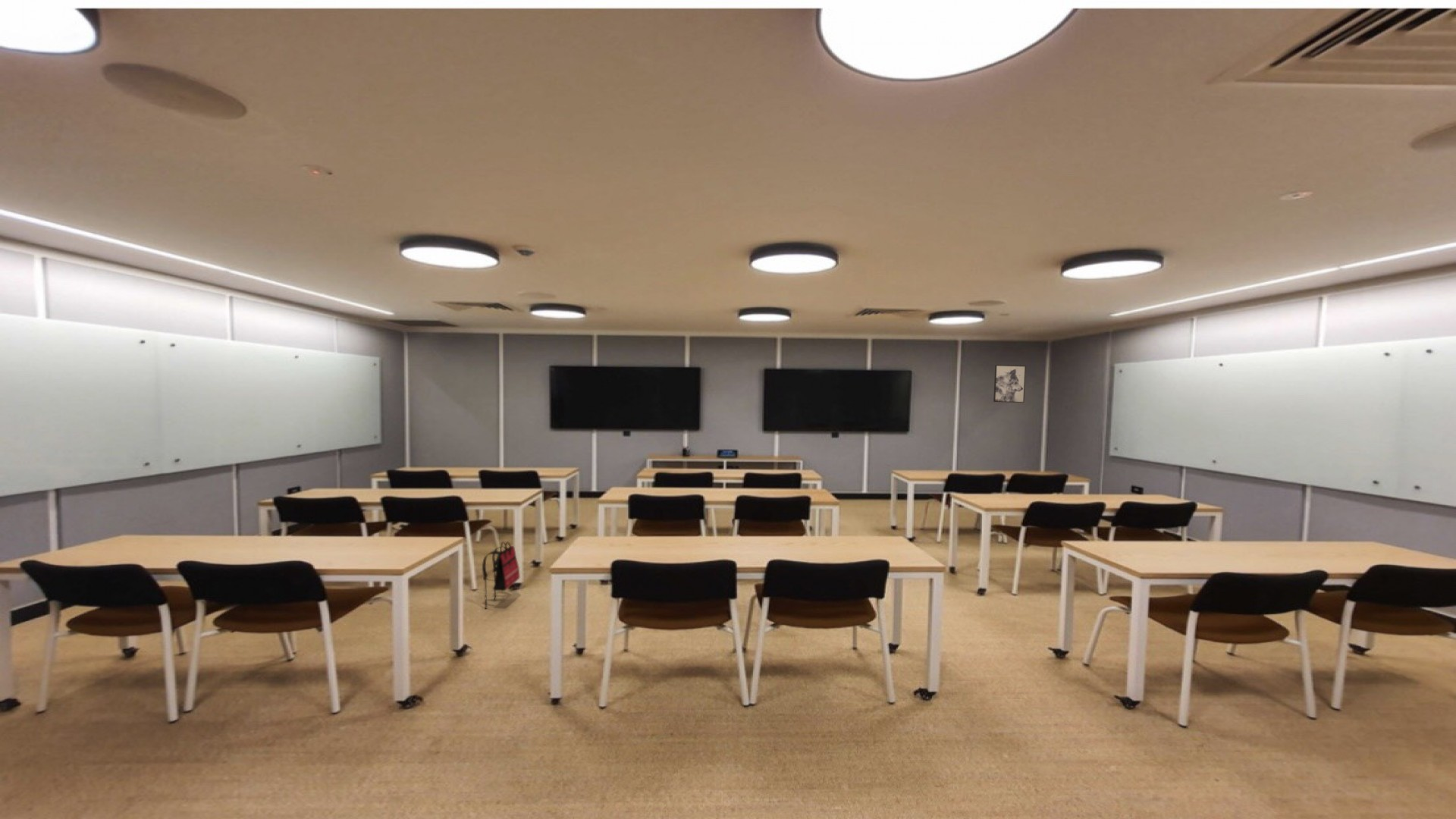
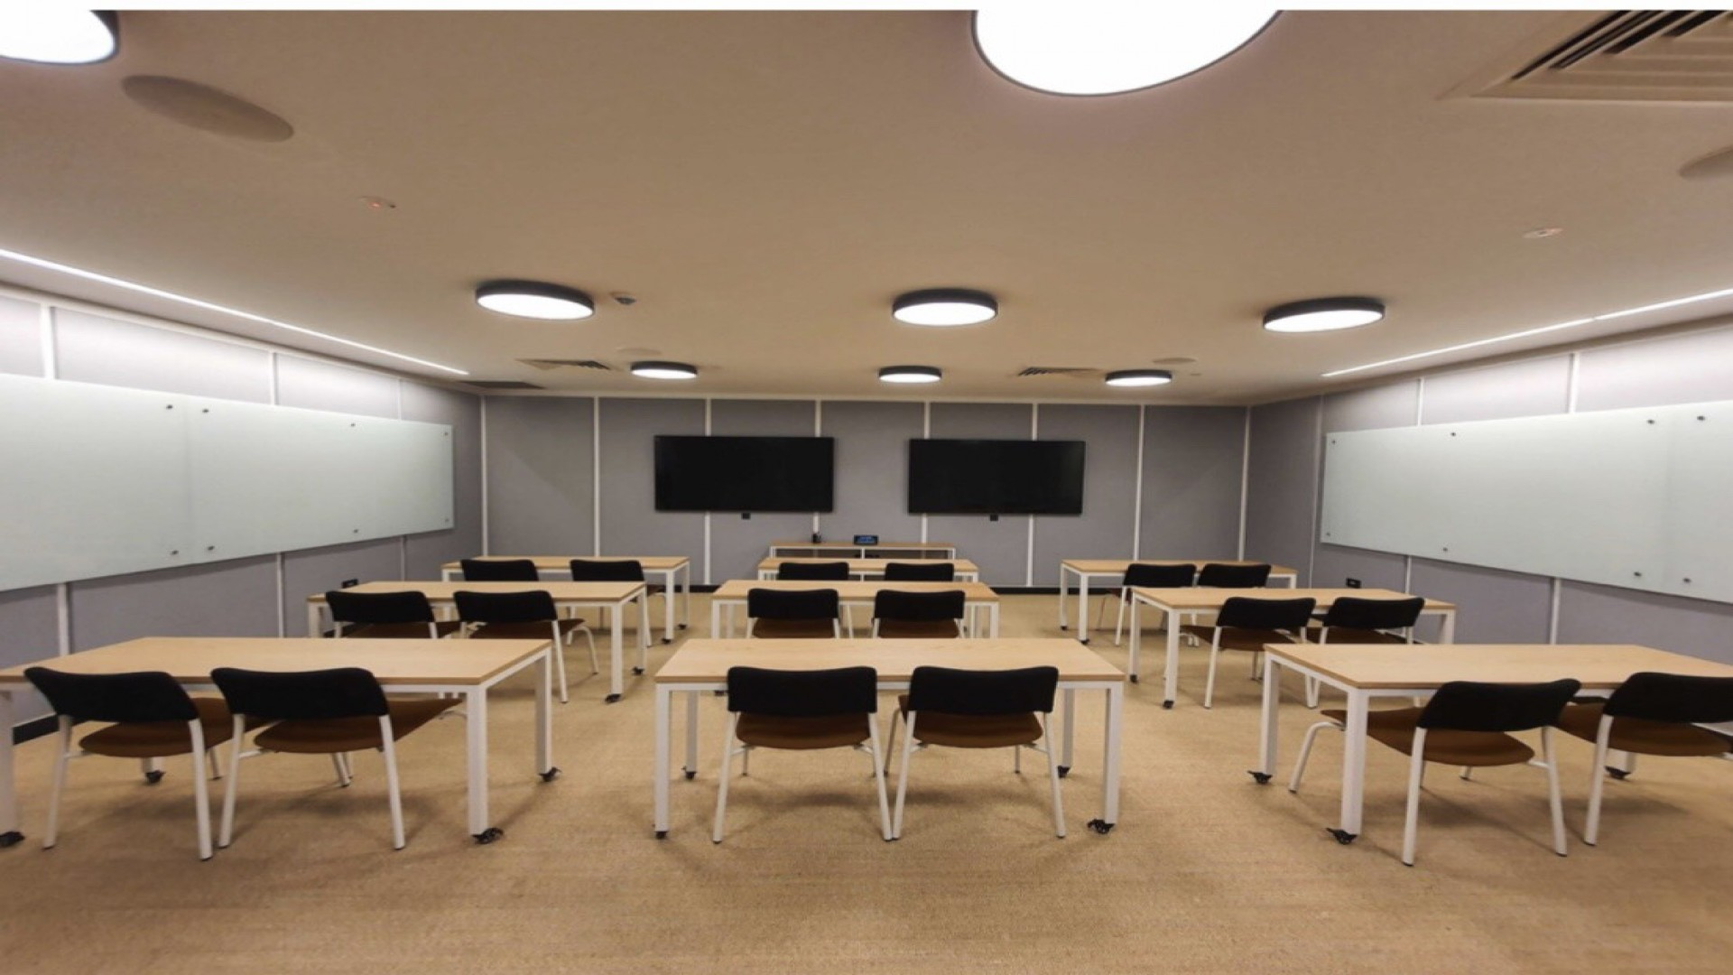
- backpack (498, 574)
- wall art (1009, 384)
